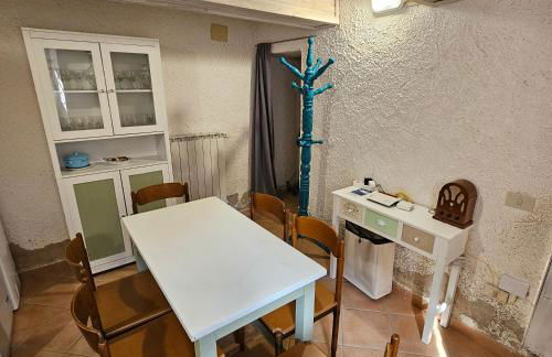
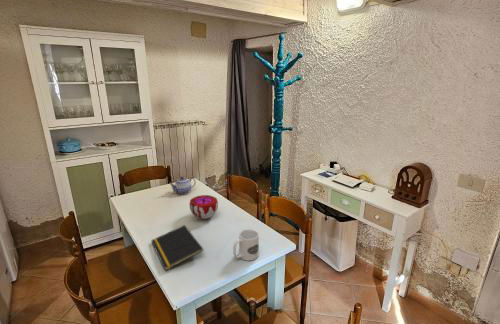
+ teapot (182, 184)
+ decorative bowl (204, 208)
+ notepad (176, 245)
+ mug (245, 245)
